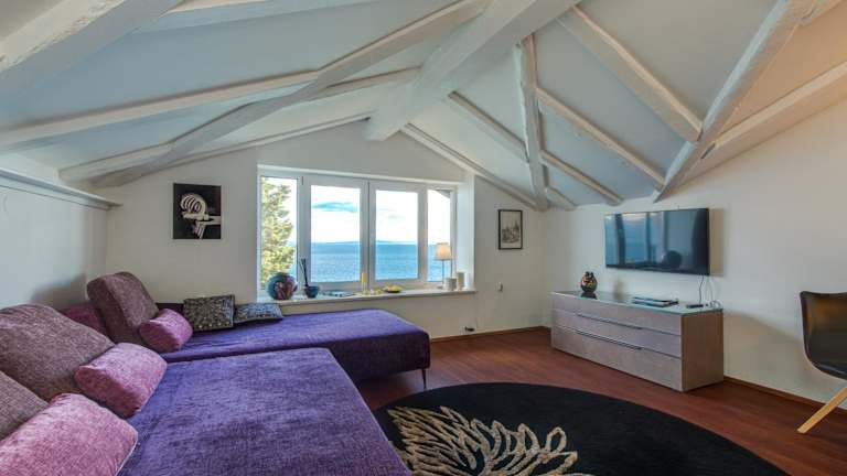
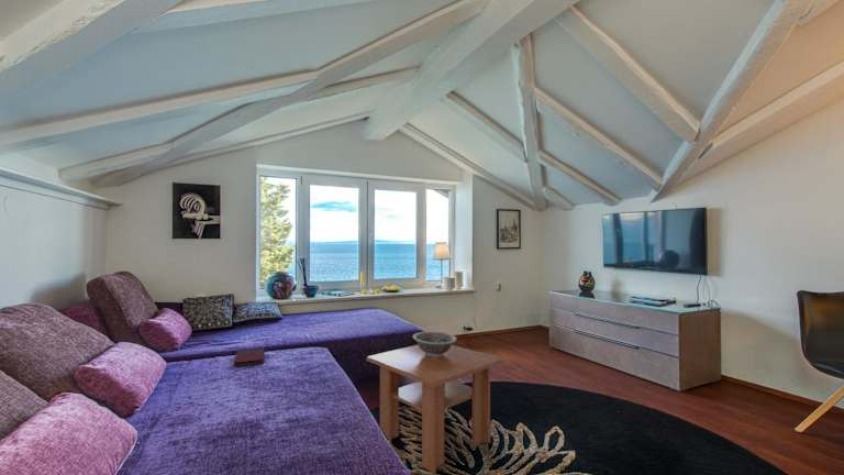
+ decorative bowl (434, 344)
+ coffee table (434, 398)
+ book (249, 356)
